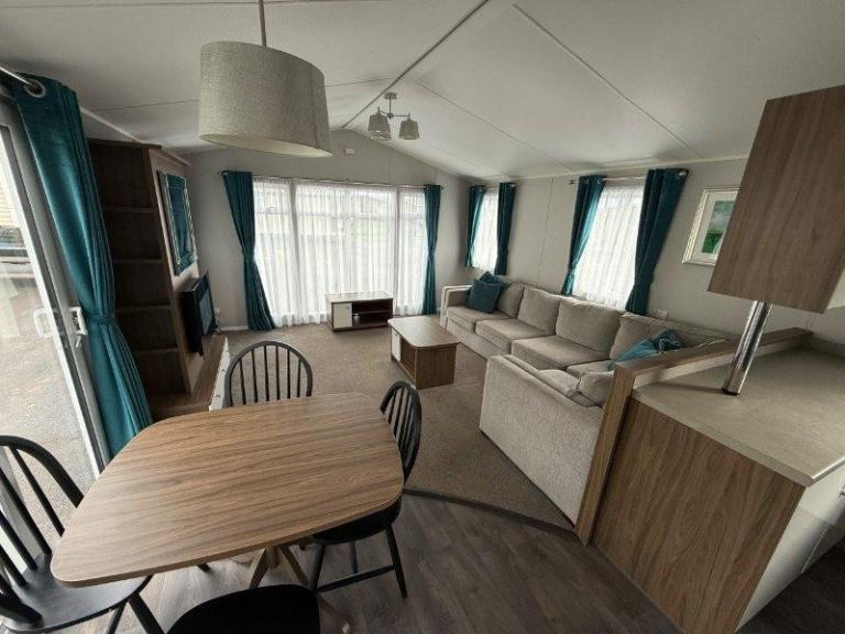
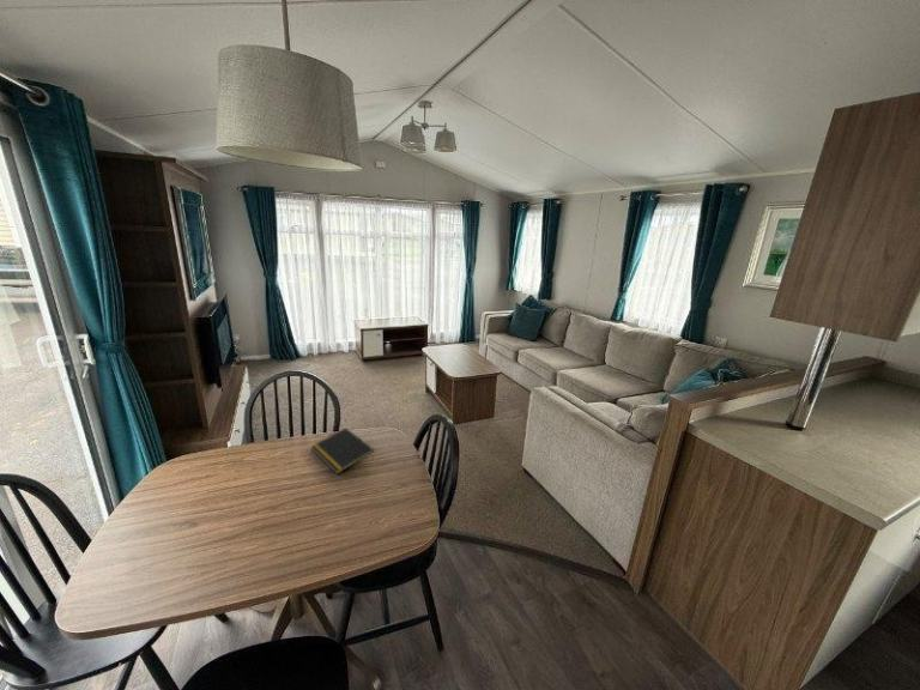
+ notepad (341, 448)
